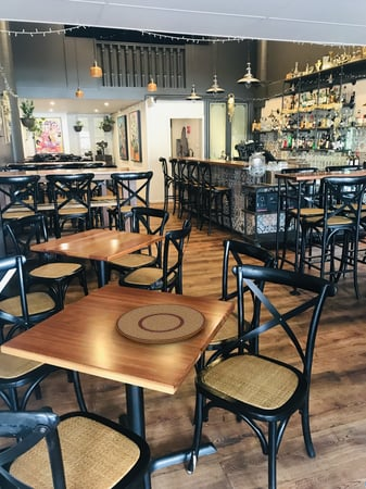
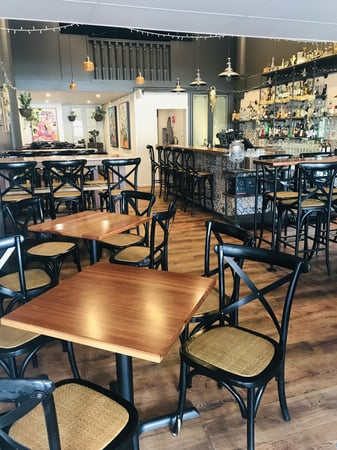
- plate (161, 322)
